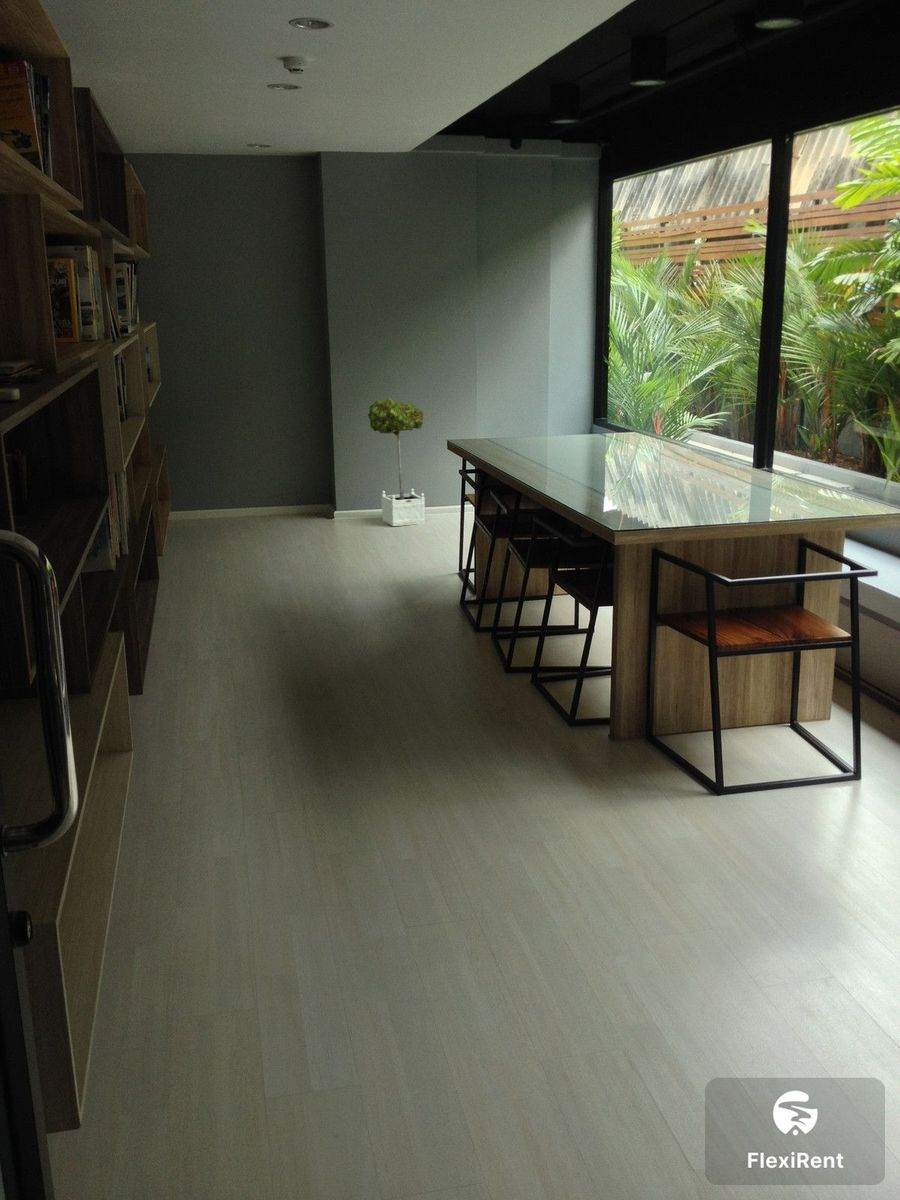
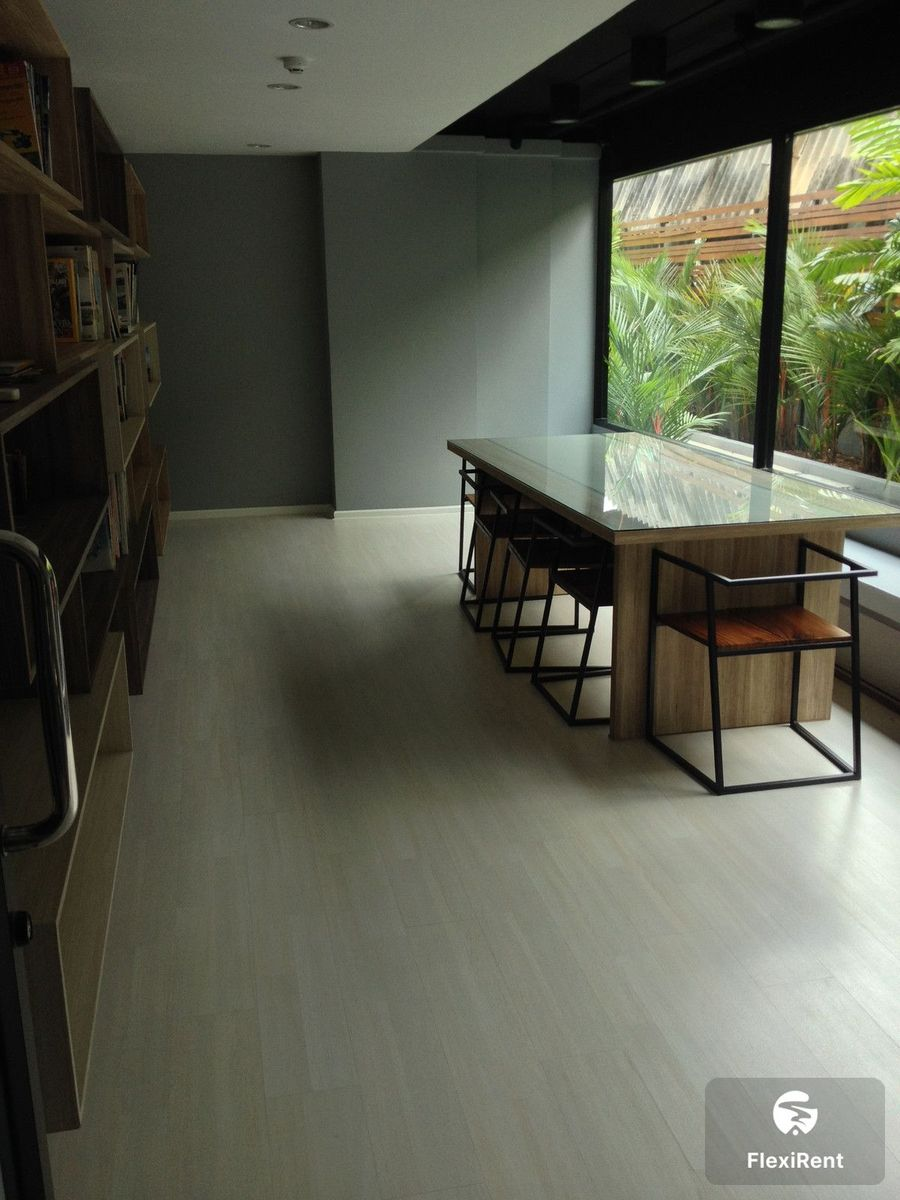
- potted tree (398, 460)
